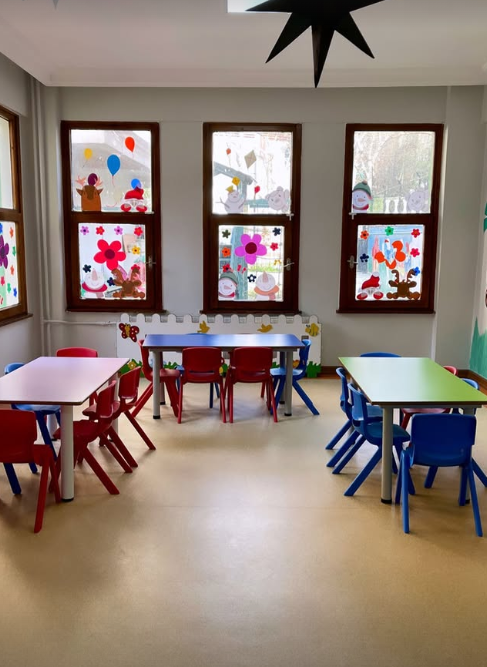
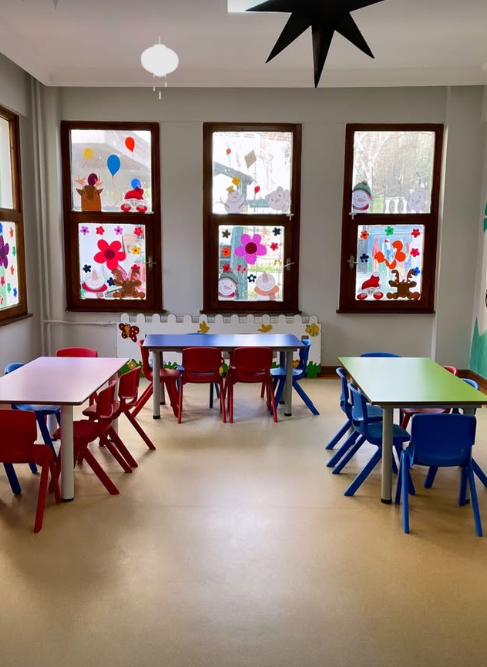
+ paper lantern (159, 68)
